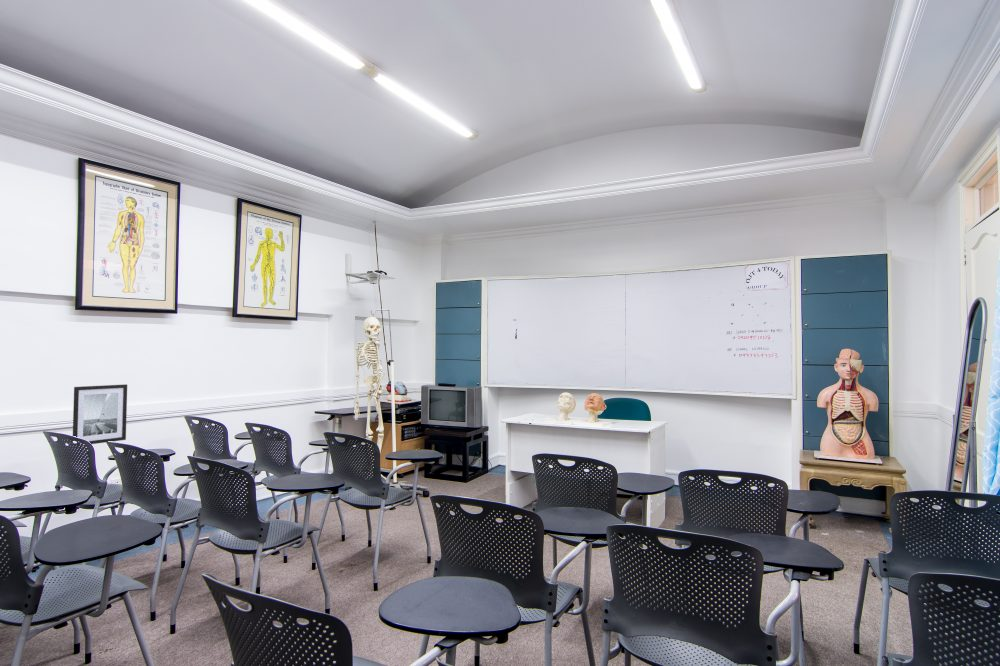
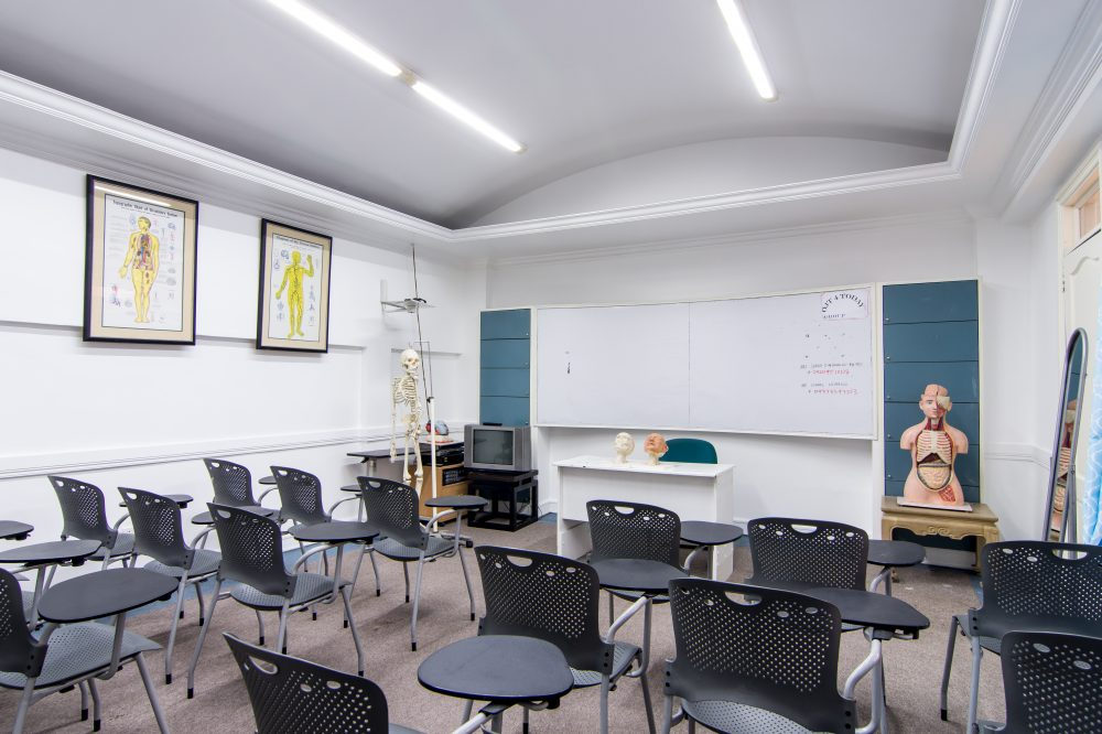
- wall art (100, 414)
